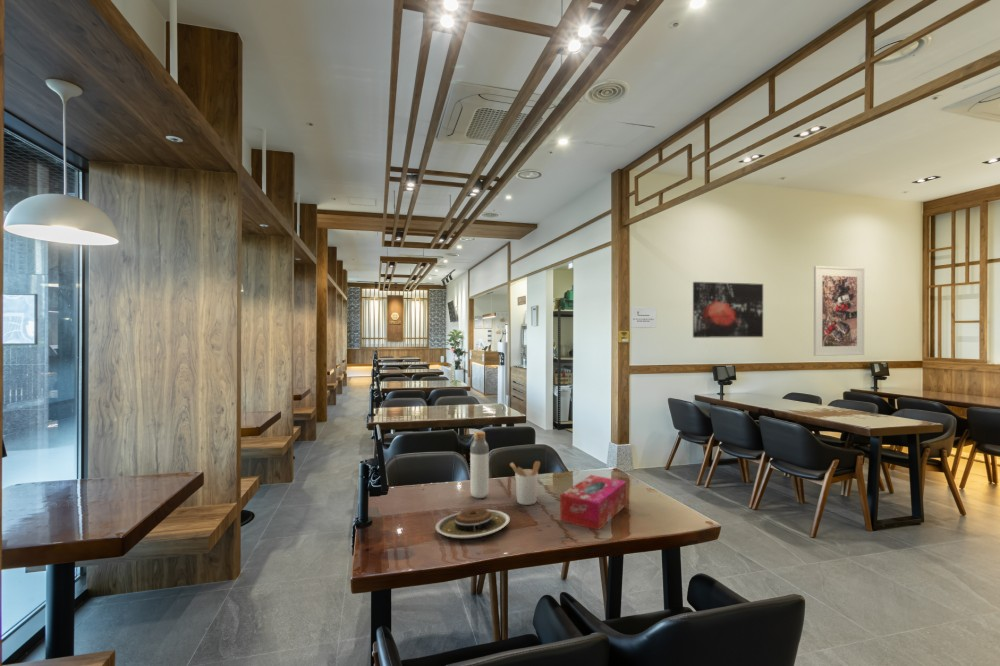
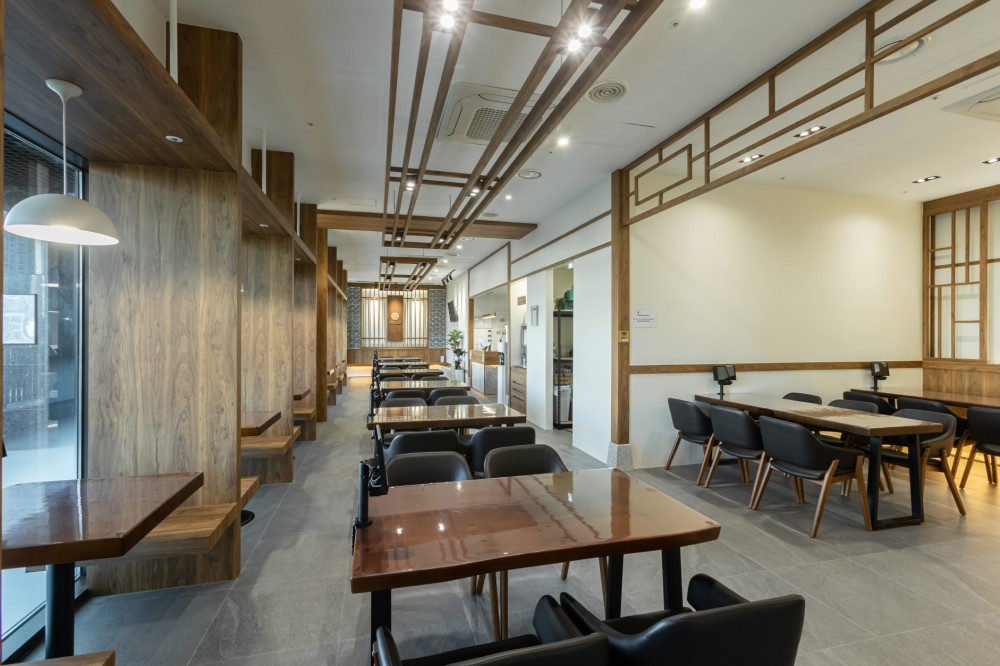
- tissue box (594, 500)
- wall art (728, 310)
- plate (473, 520)
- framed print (839, 311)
- utensil holder (523, 481)
- bottle (479, 464)
